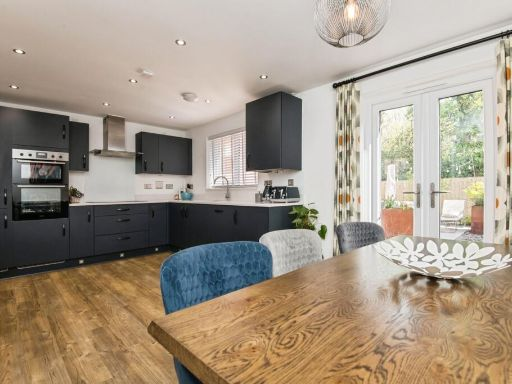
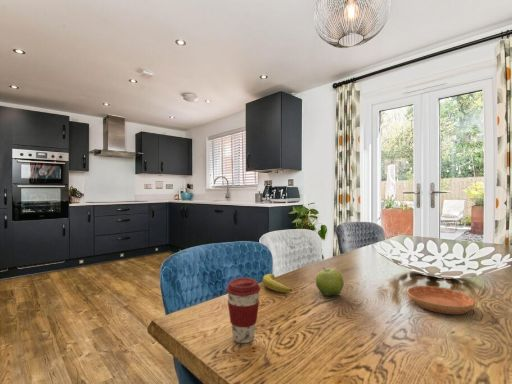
+ banana (274, 282)
+ coffee cup (243, 309)
+ saucer (439, 300)
+ fruit (329, 281)
